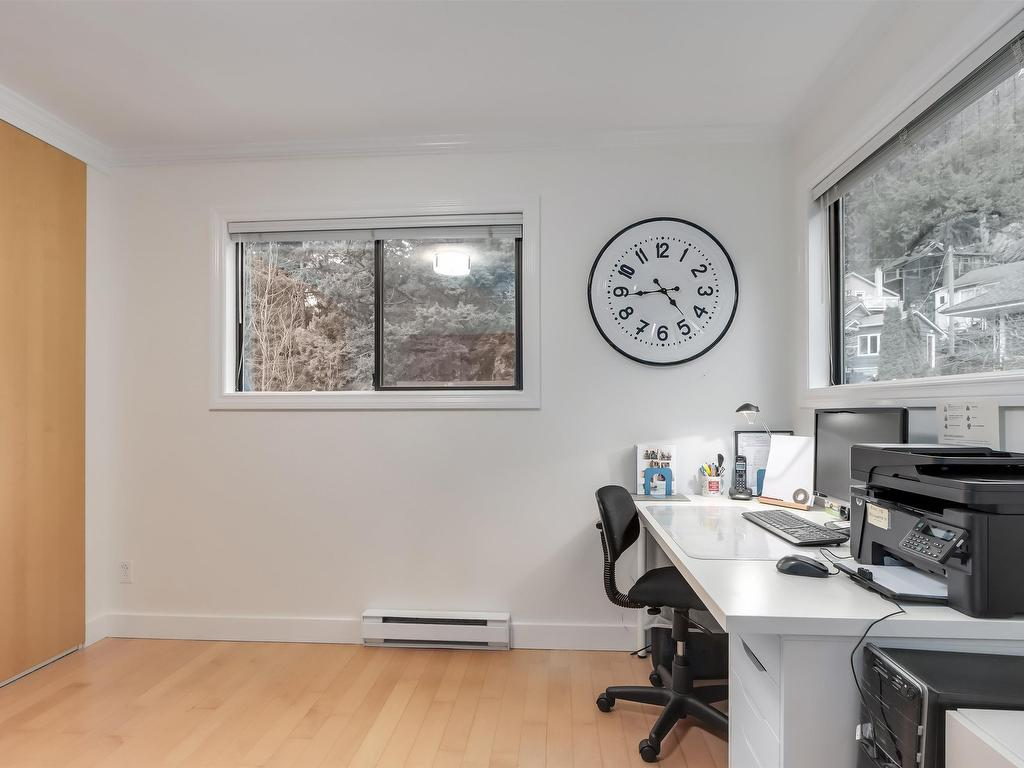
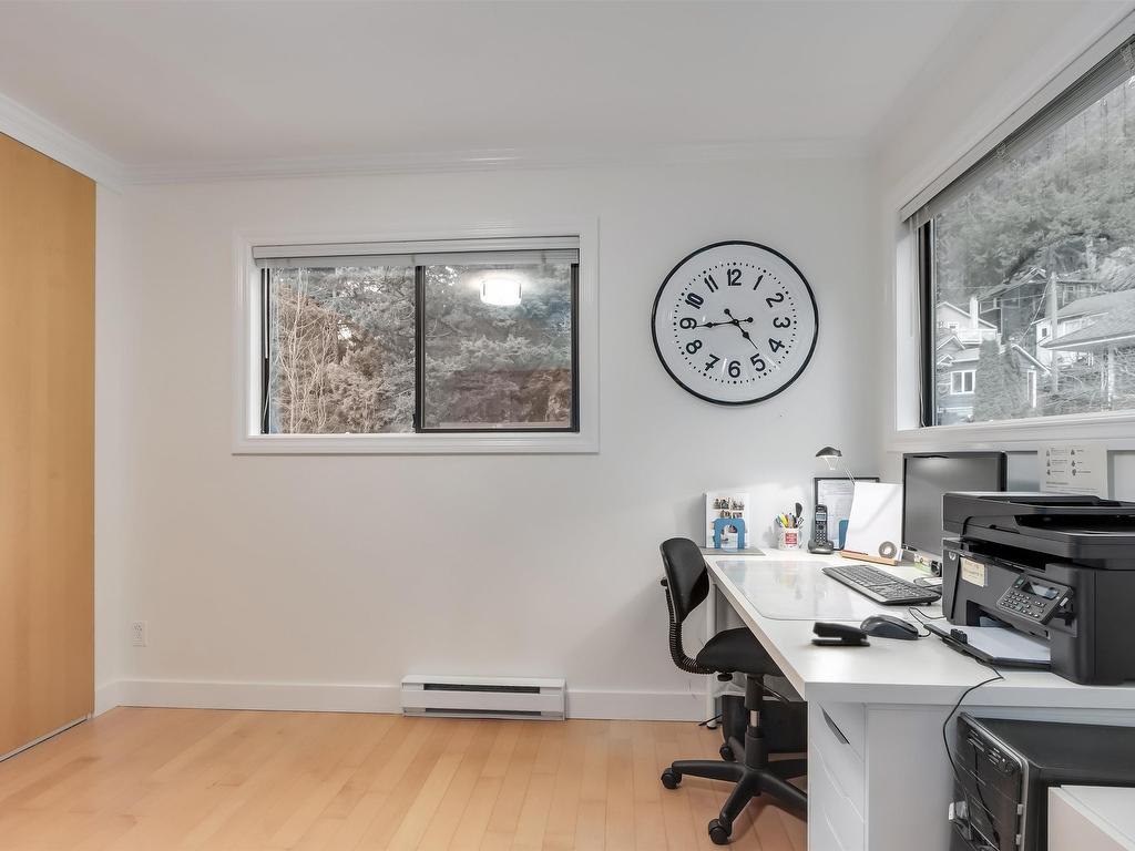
+ stapler (840, 633)
